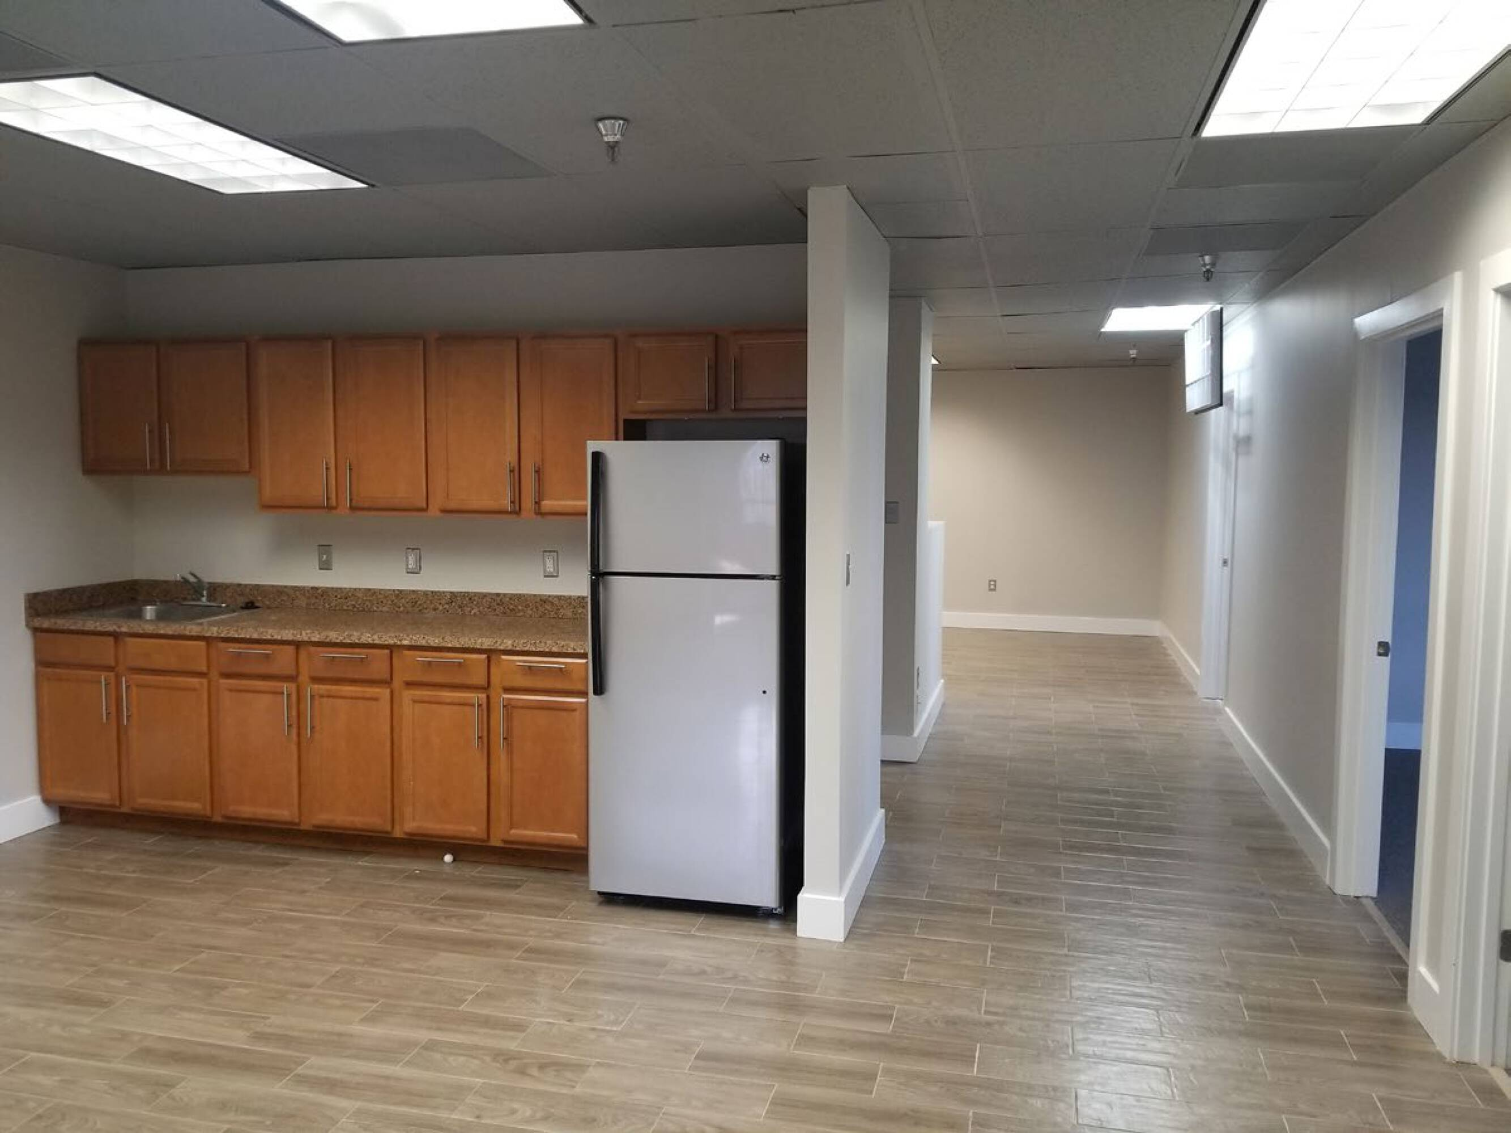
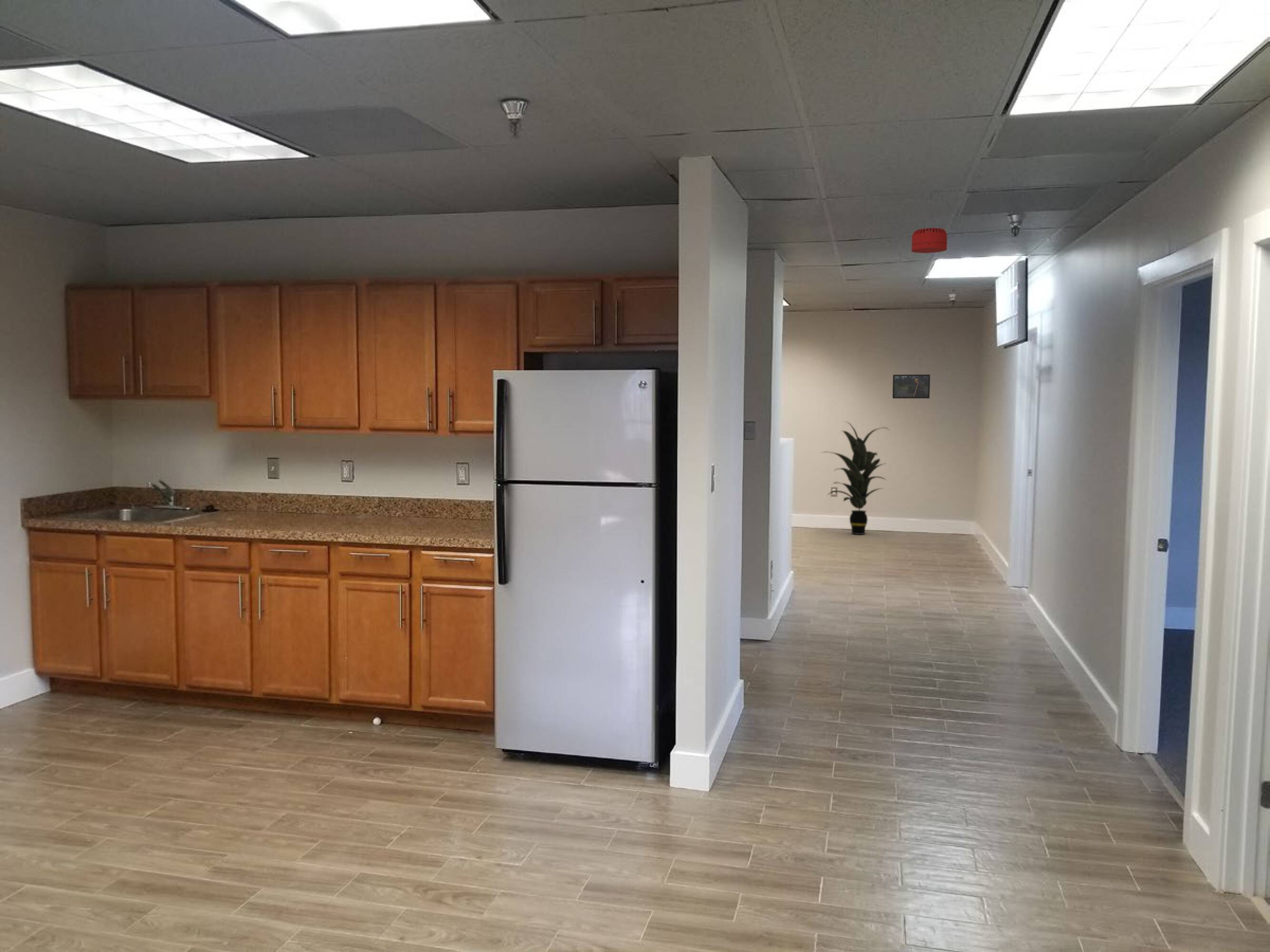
+ smoke detector (929, 240)
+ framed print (911, 387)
+ indoor plant (855, 477)
